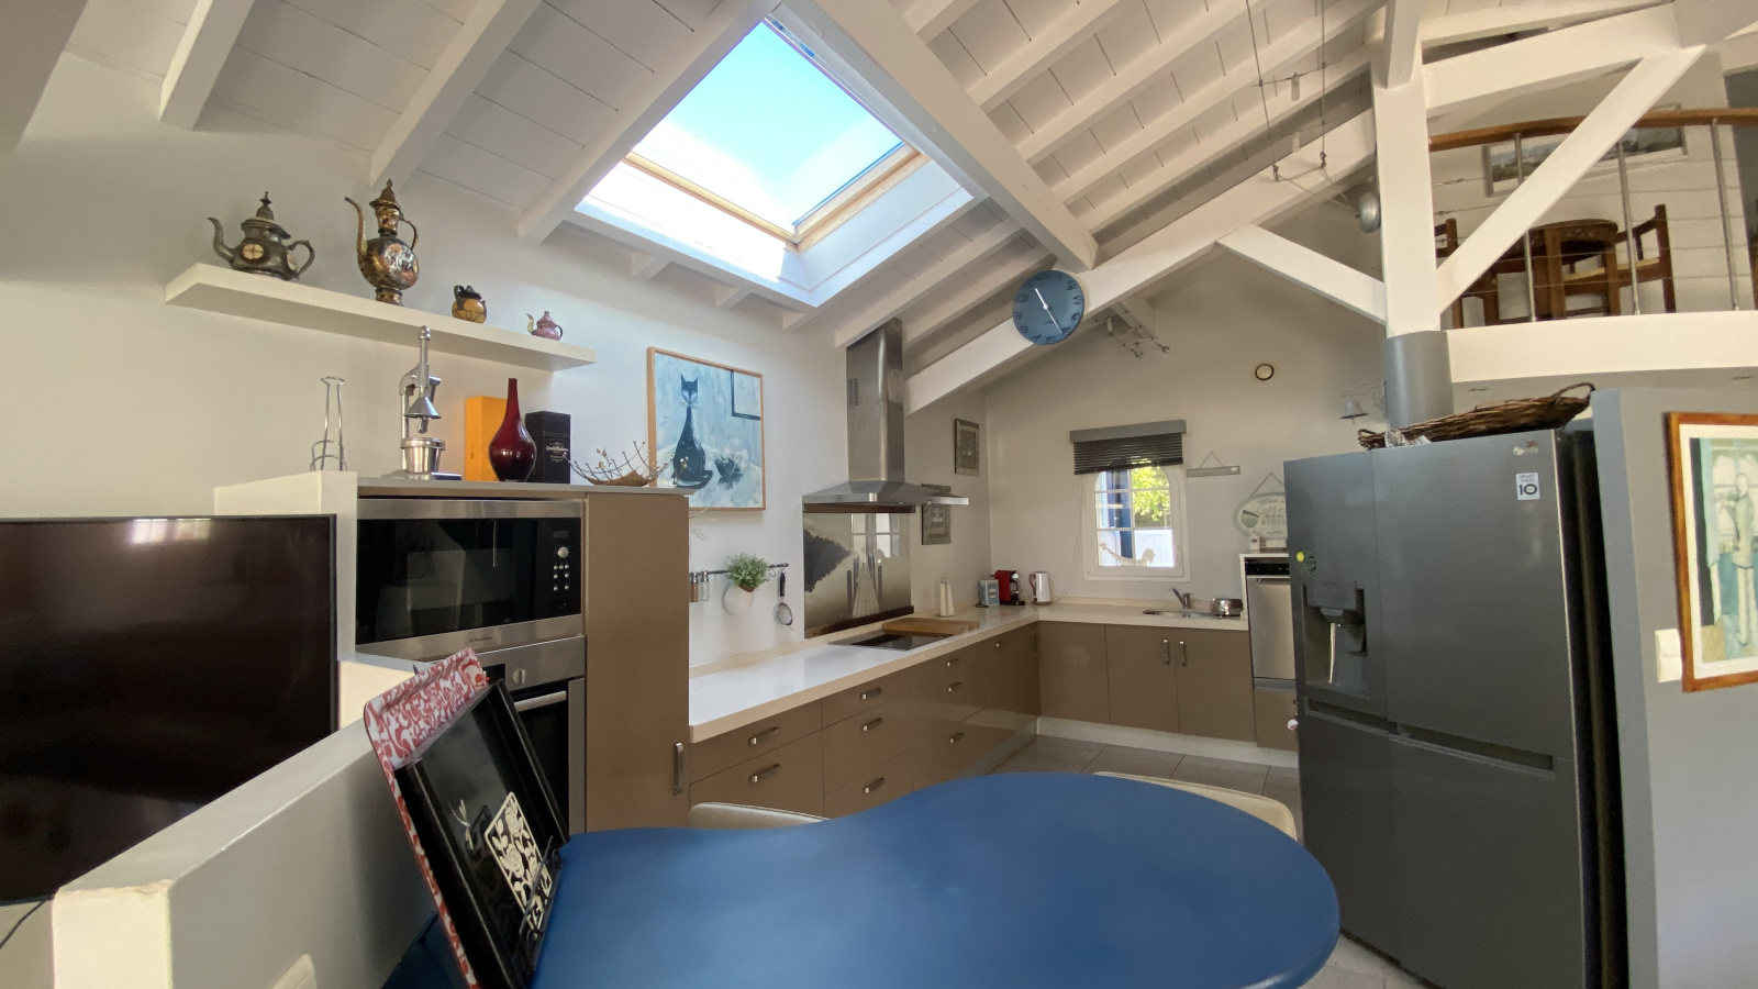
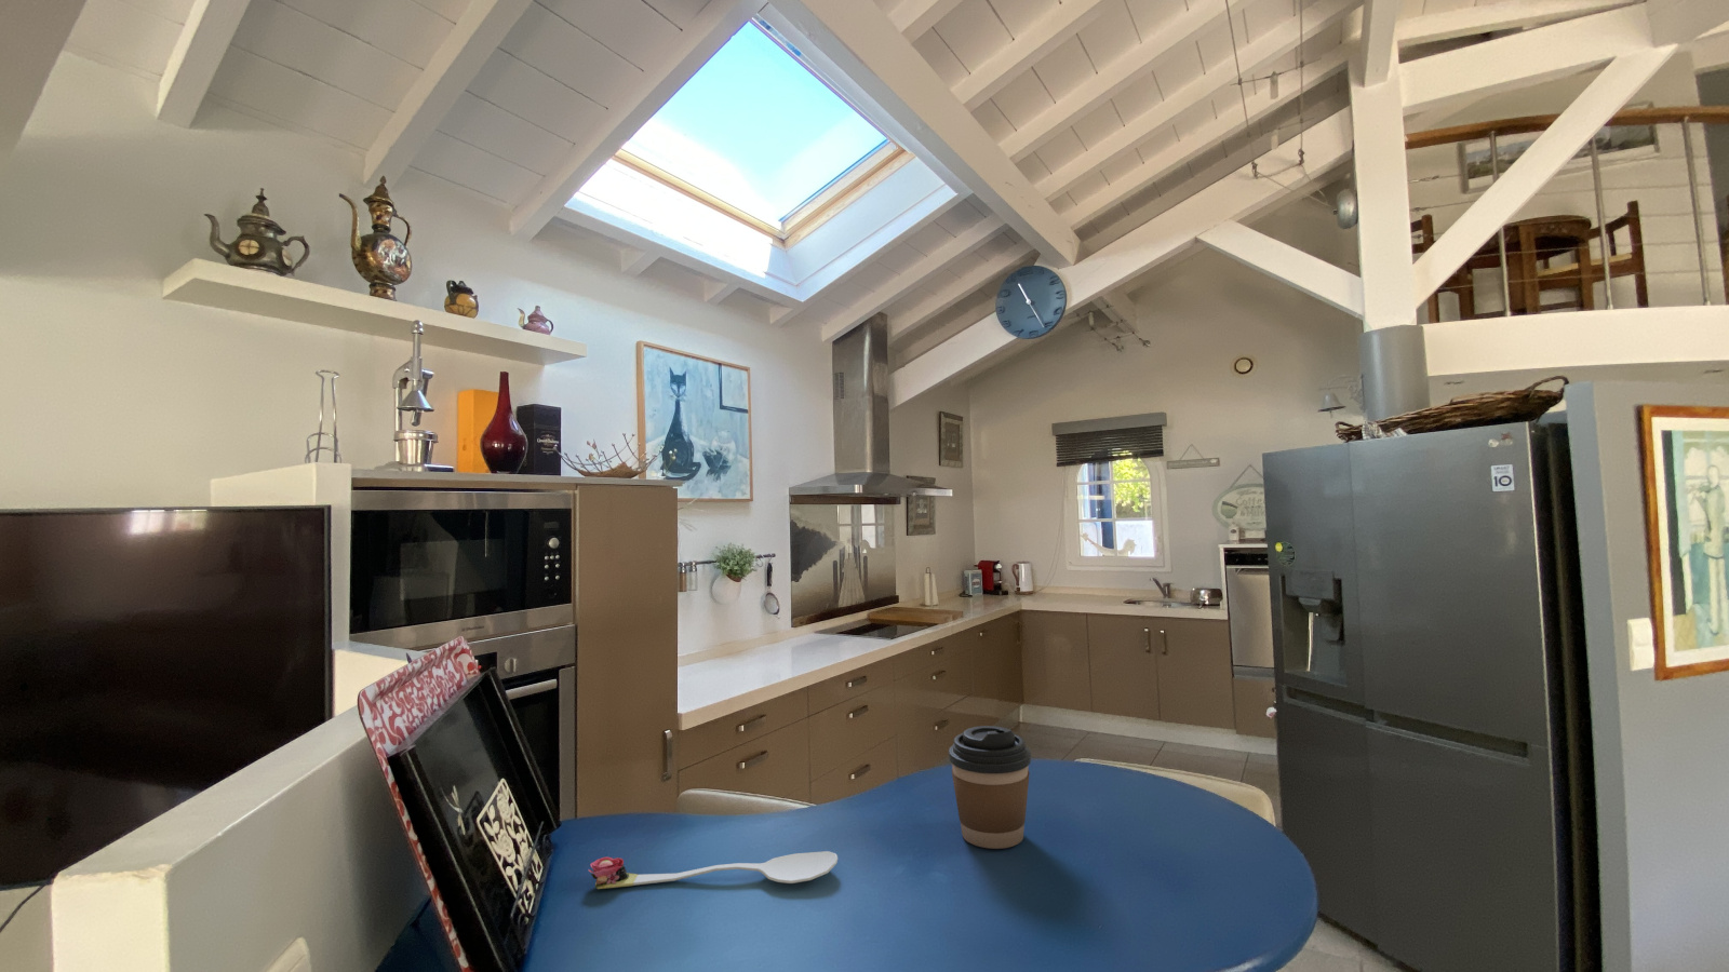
+ spoon (715, 866)
+ coffee cup (990, 780)
